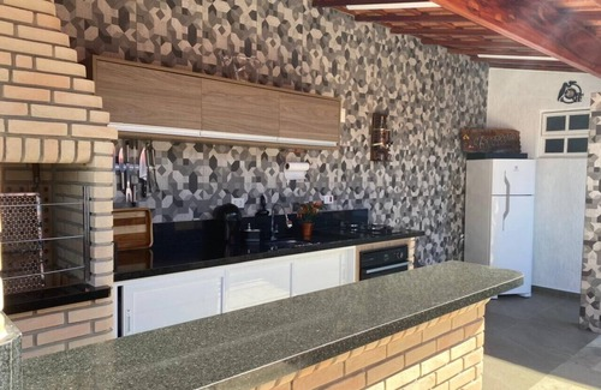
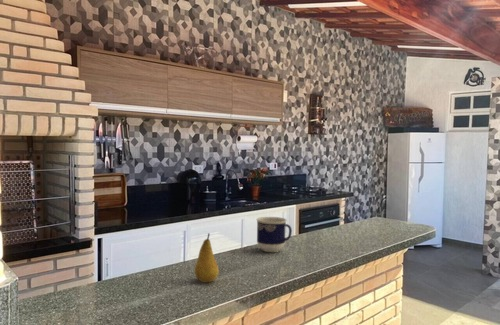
+ fruit (206, 256)
+ cup (274, 235)
